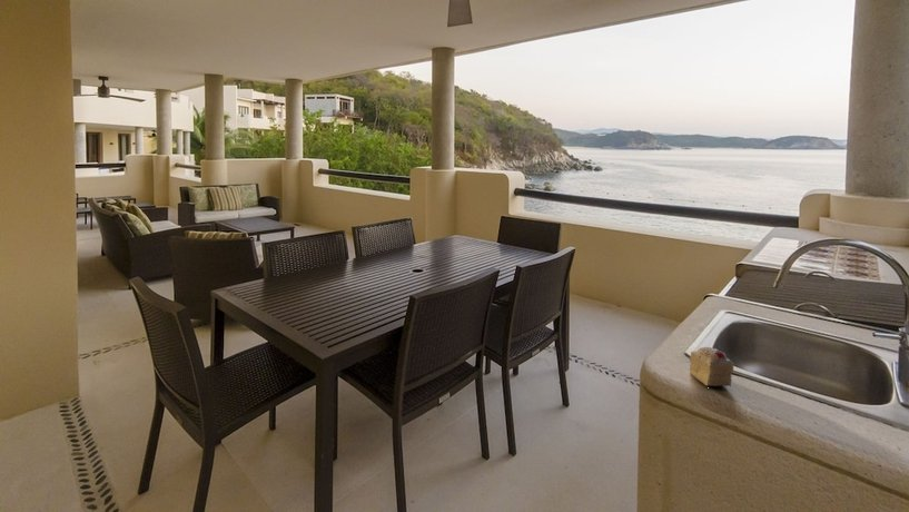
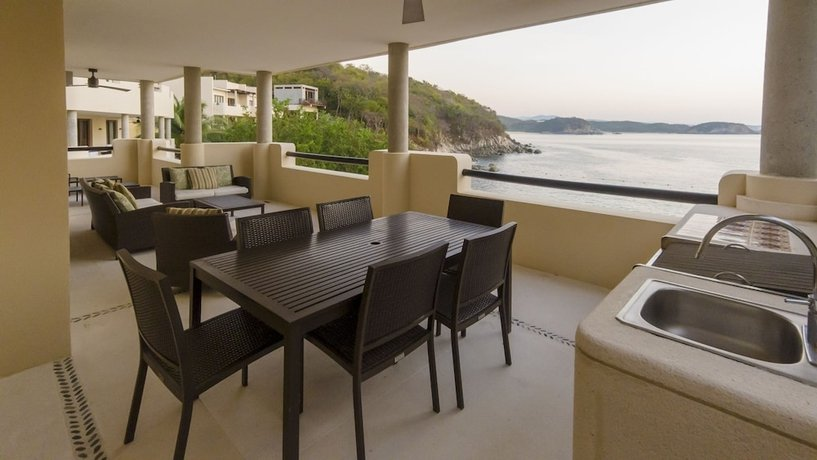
- cake slice (710, 364)
